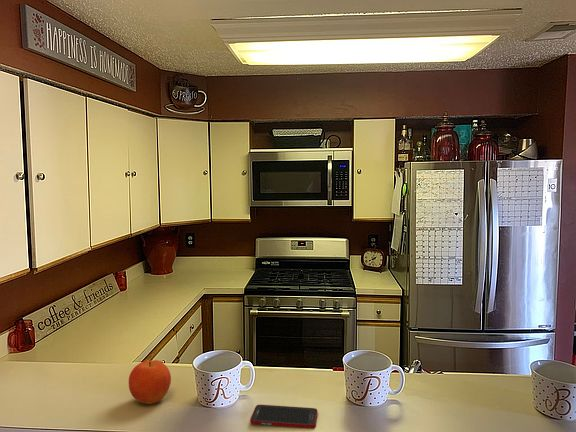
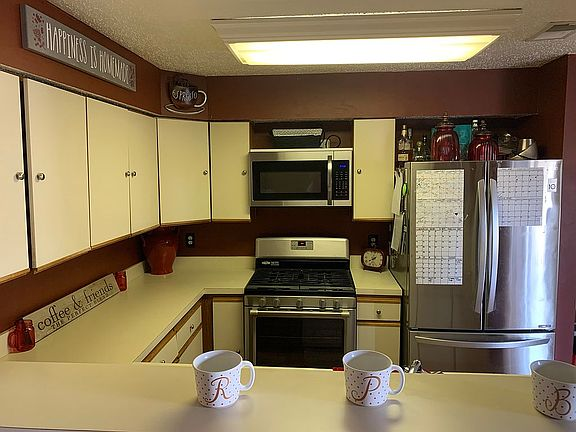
- fruit (150, 381)
- cell phone (284, 416)
